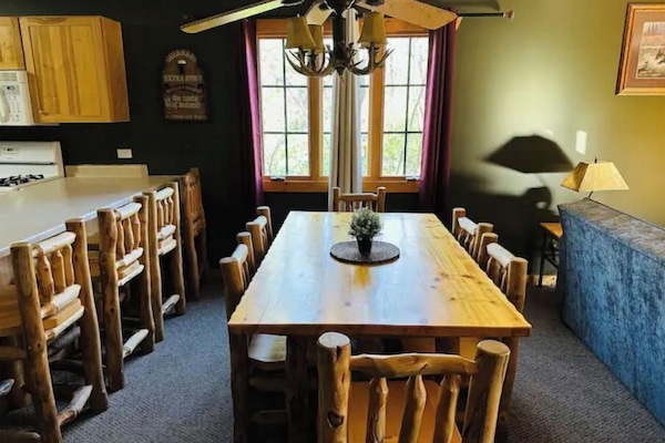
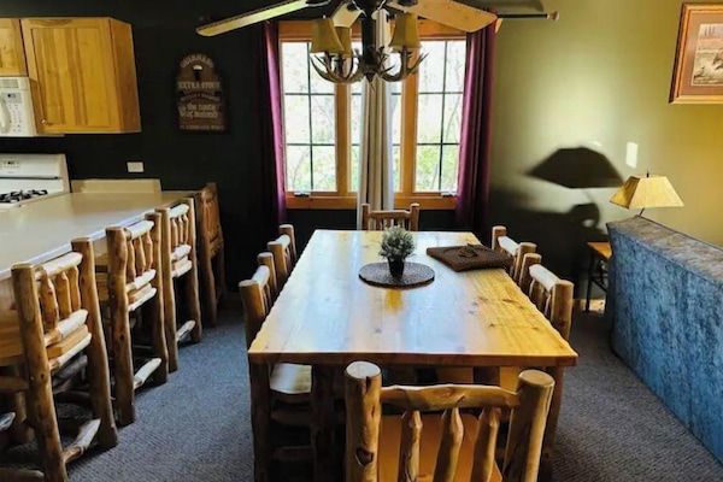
+ wooden tray (468, 252)
